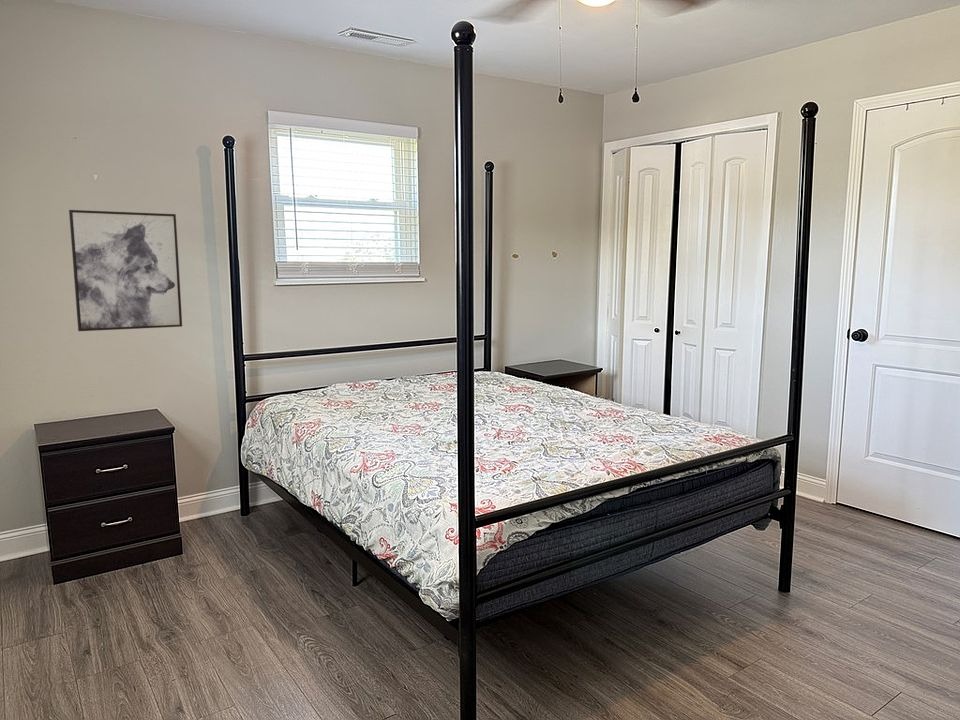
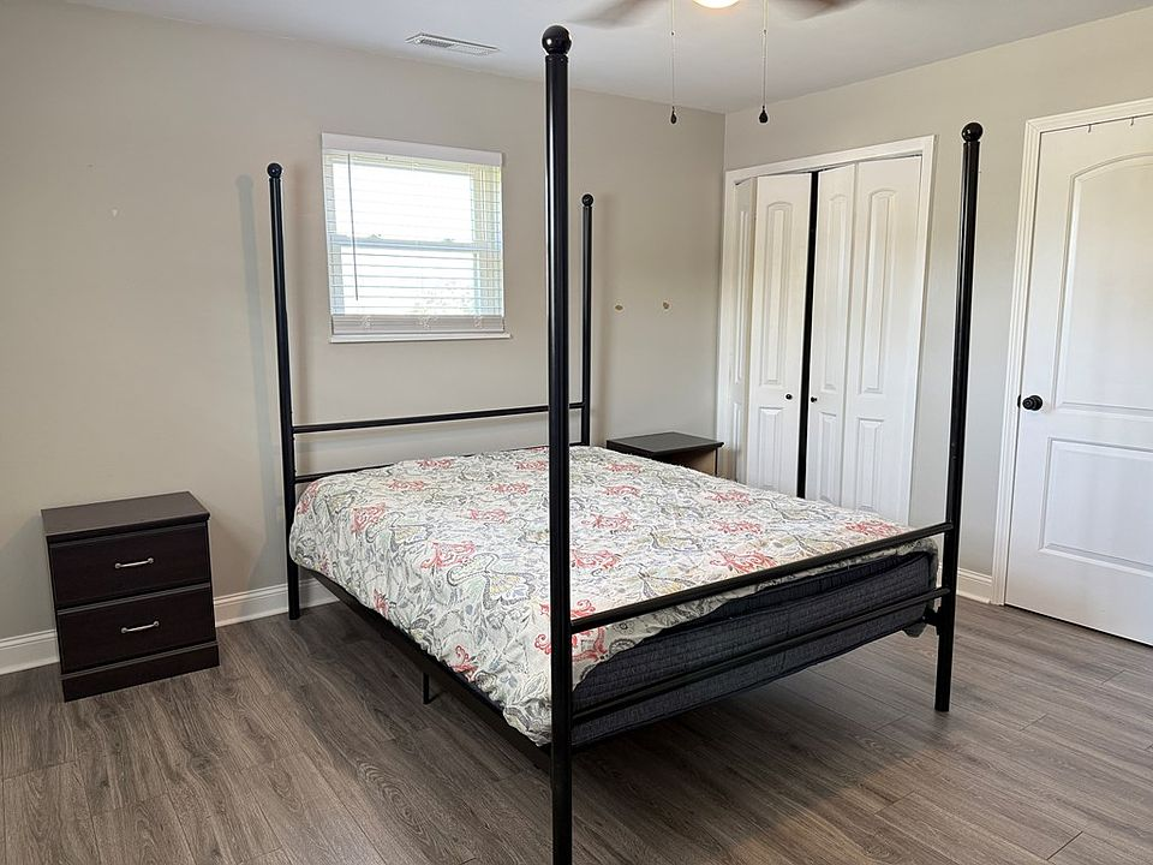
- wall art (128, 271)
